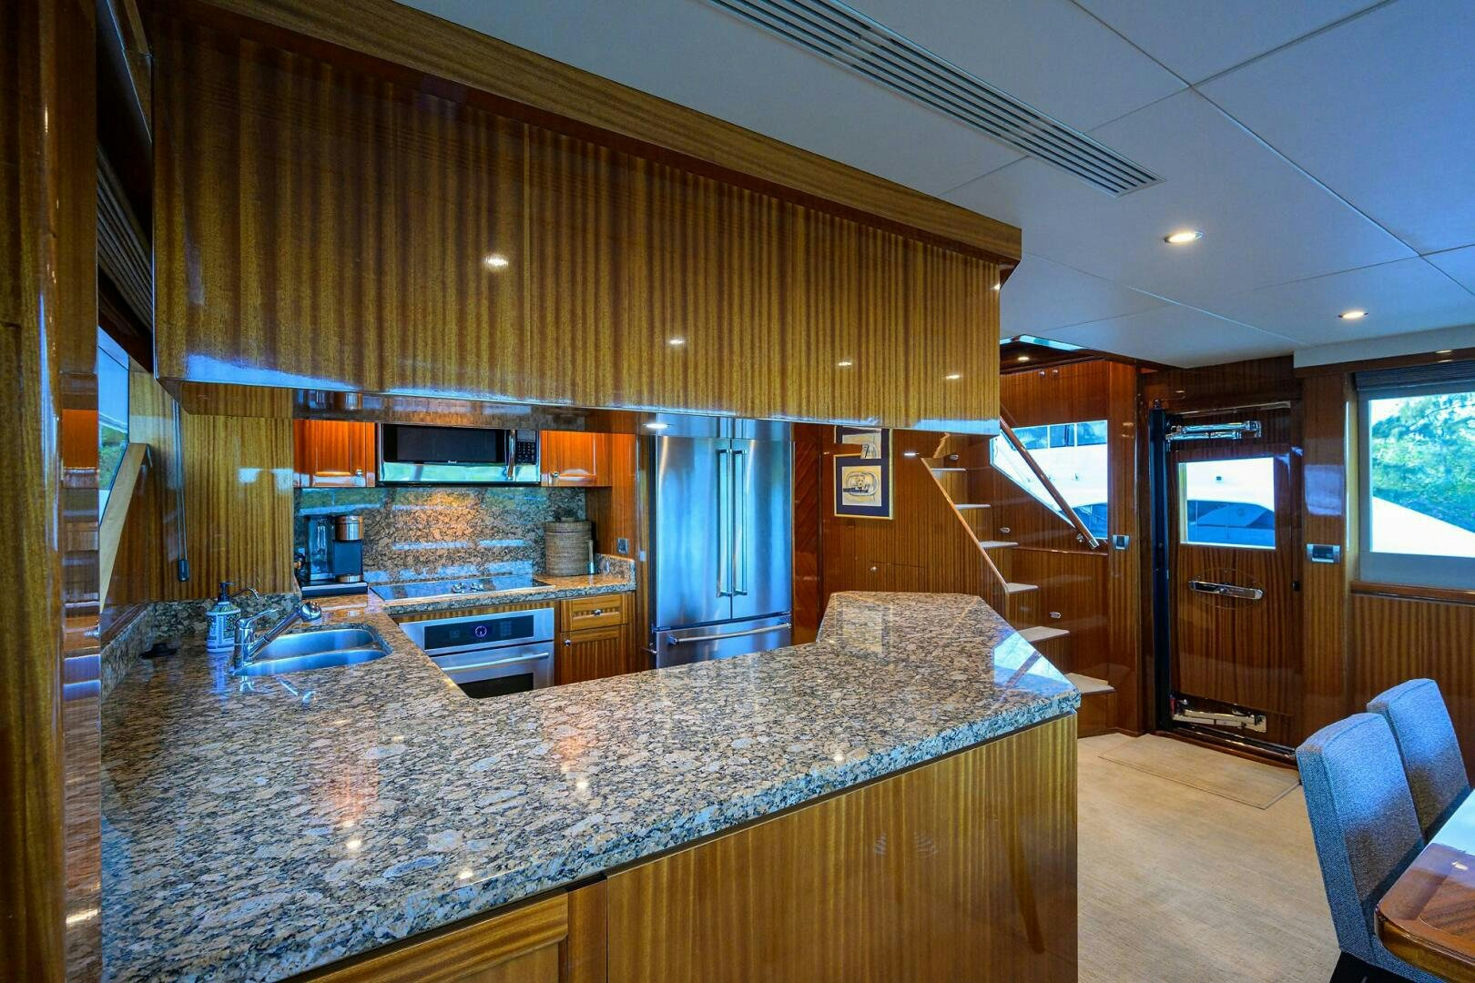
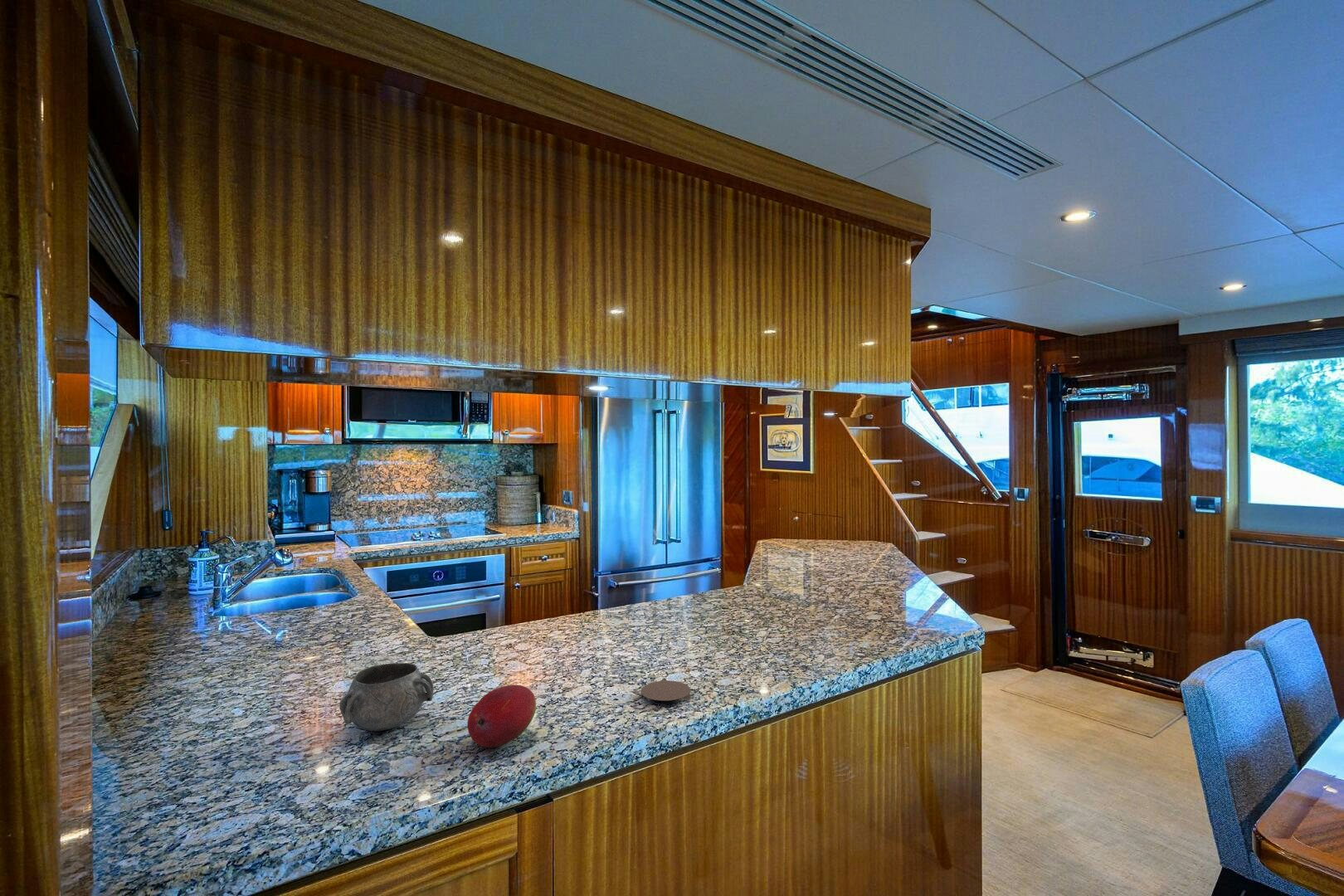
+ coaster (665, 694)
+ fruit (503, 713)
+ decorative bowl (380, 698)
